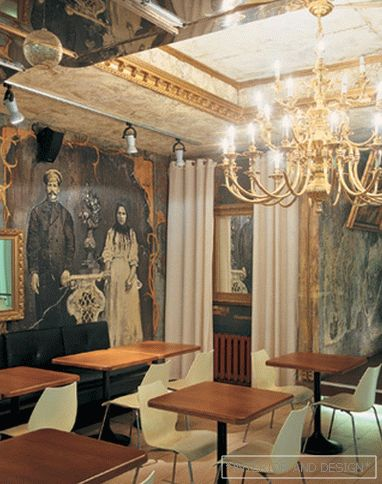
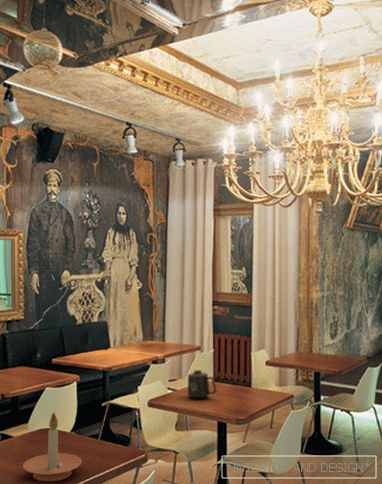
+ candle holder (53, 442)
+ mug (201, 383)
